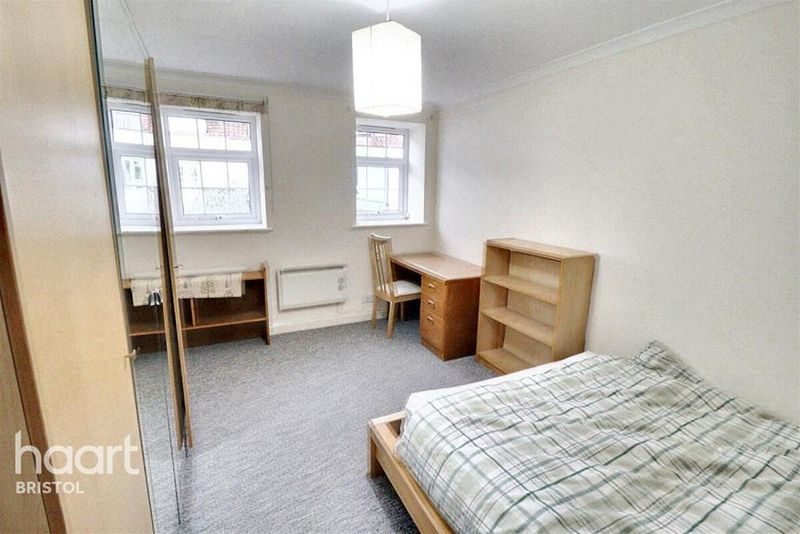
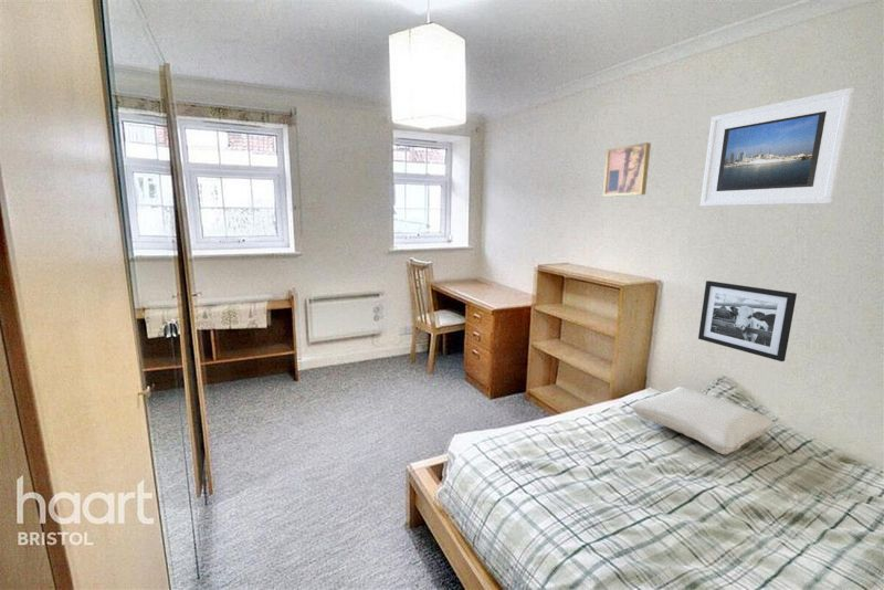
+ picture frame (743, 318)
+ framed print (766, 155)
+ pillow (698, 415)
+ wall art (624, 171)
